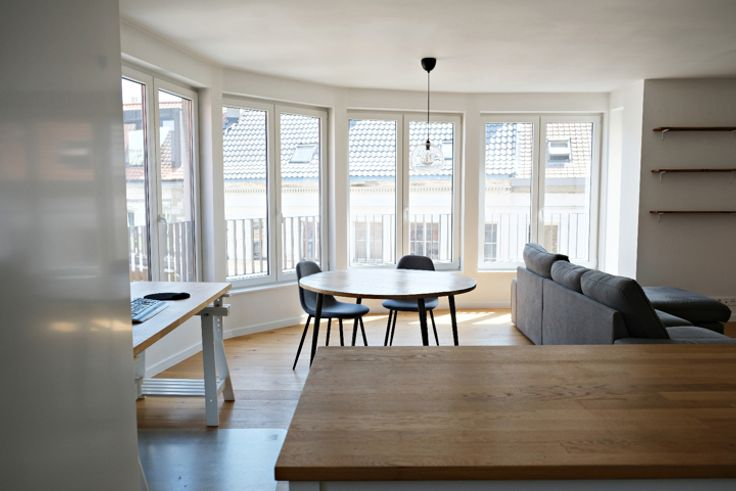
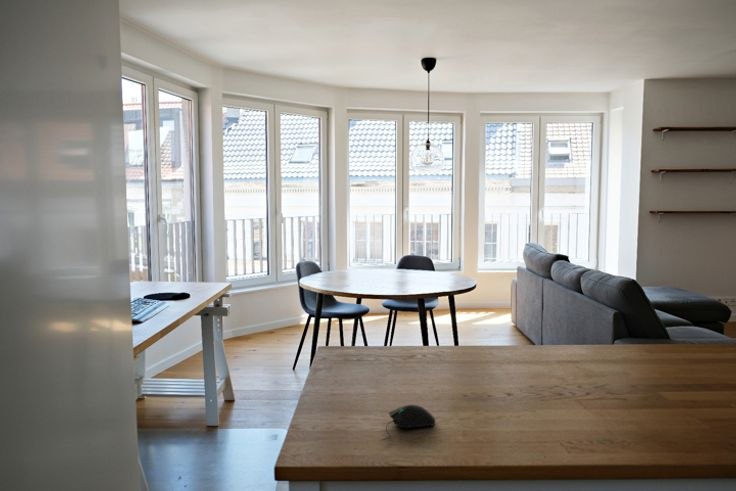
+ computer mouse (404, 418)
